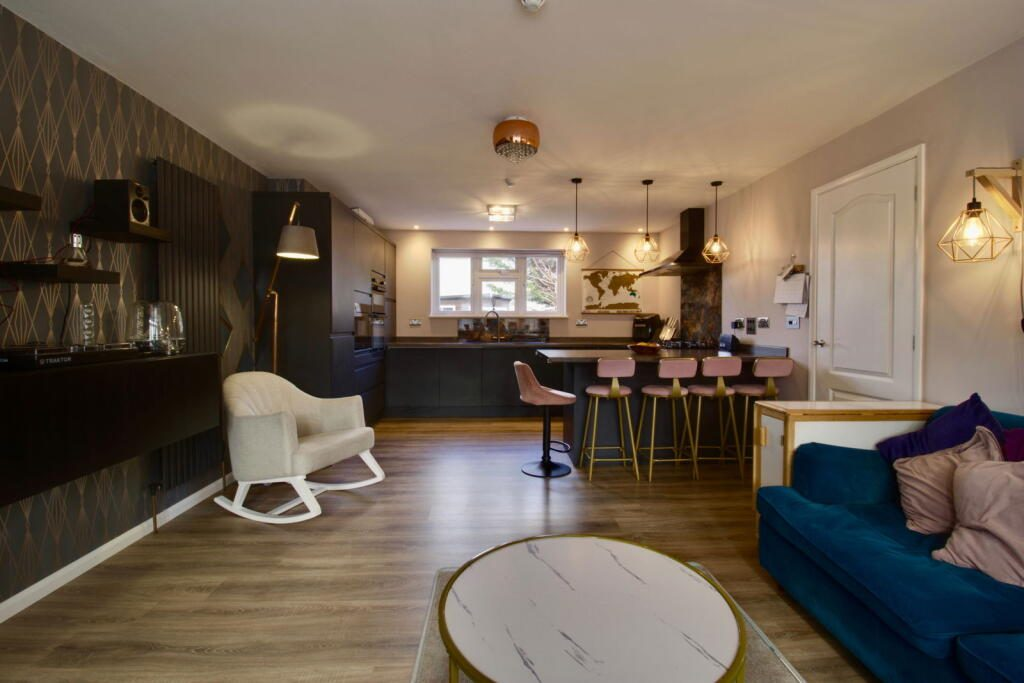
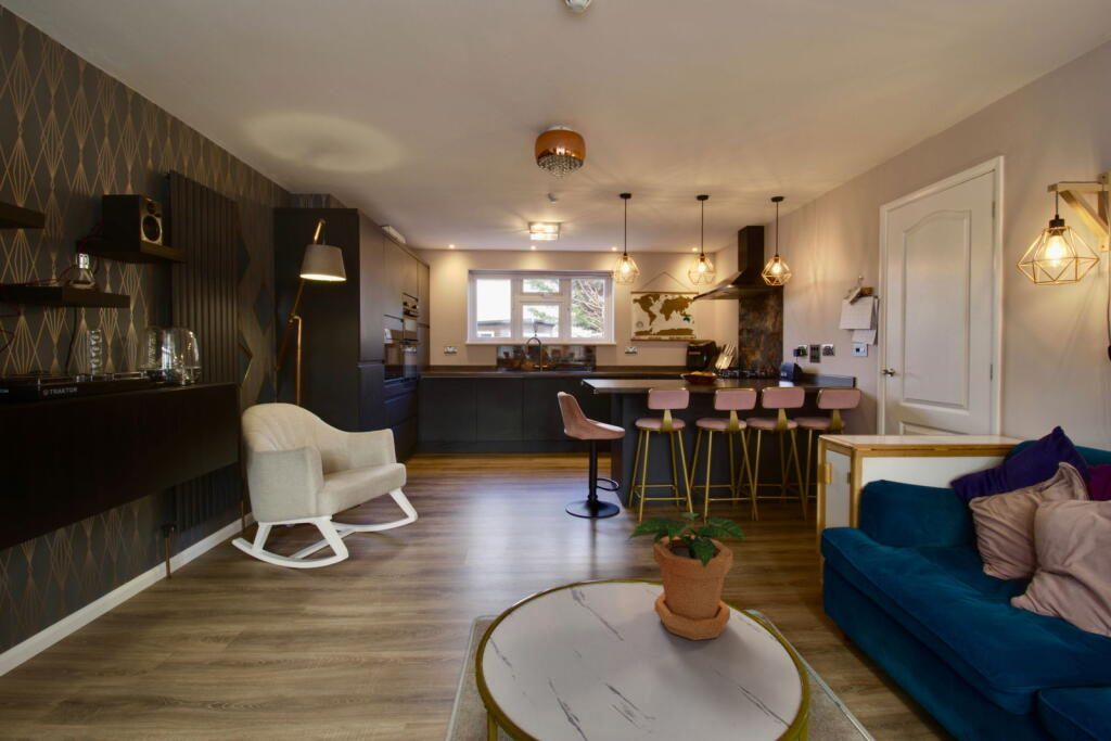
+ potted plant (682, 564)
